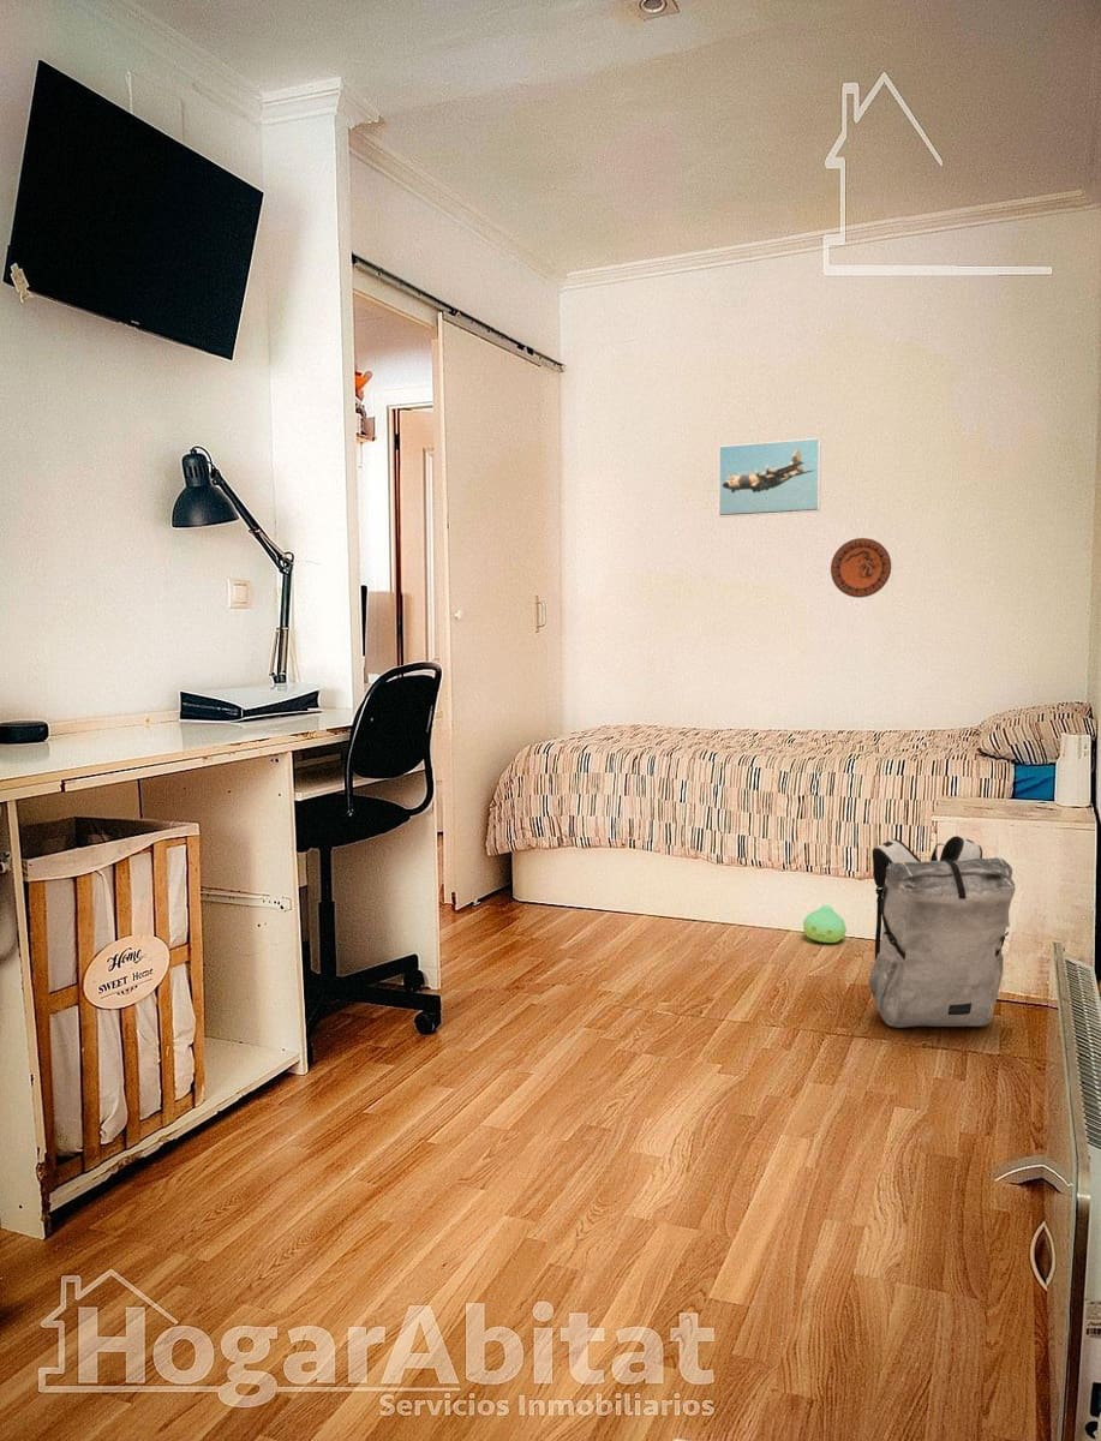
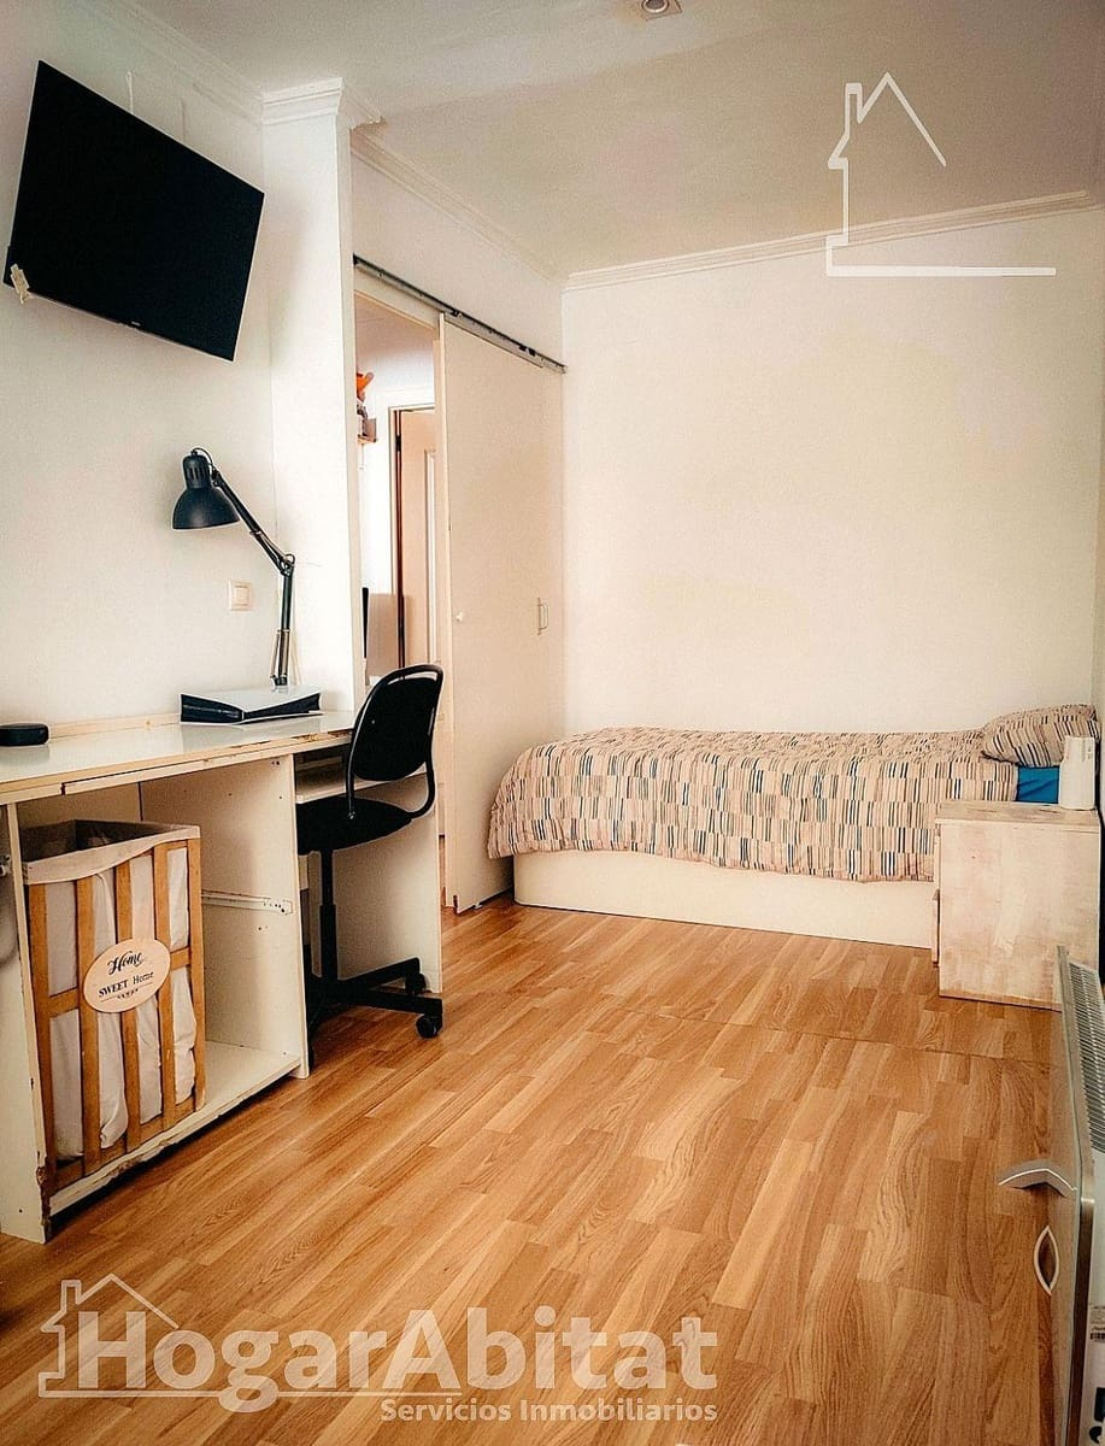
- plush toy (824, 922)
- decorative plate (860, 567)
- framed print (768, 478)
- backpack (935, 933)
